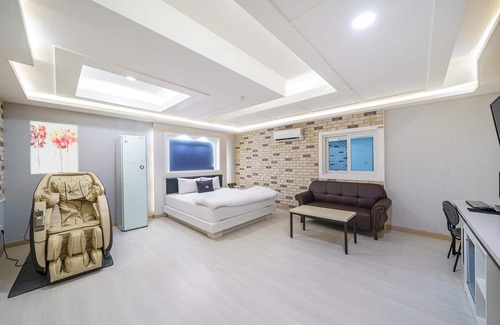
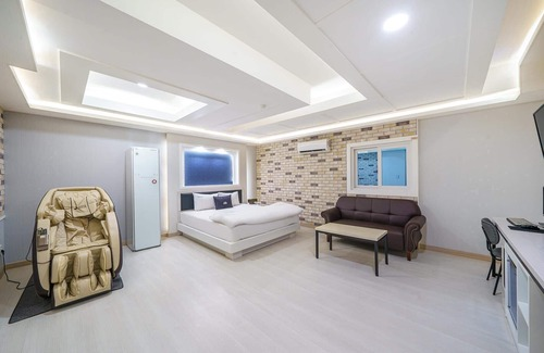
- wall art (55, 148)
